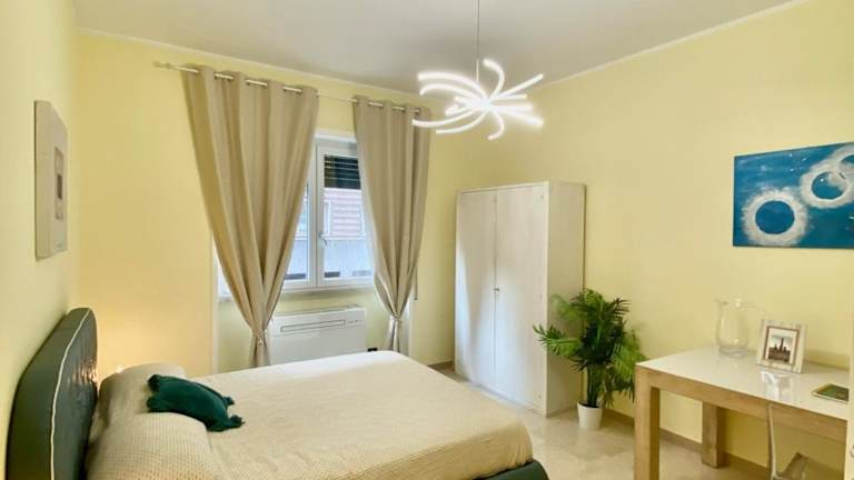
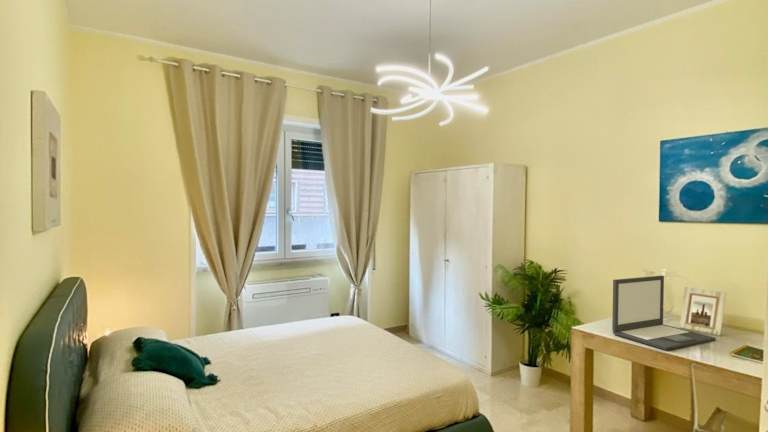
+ laptop (662, 309)
